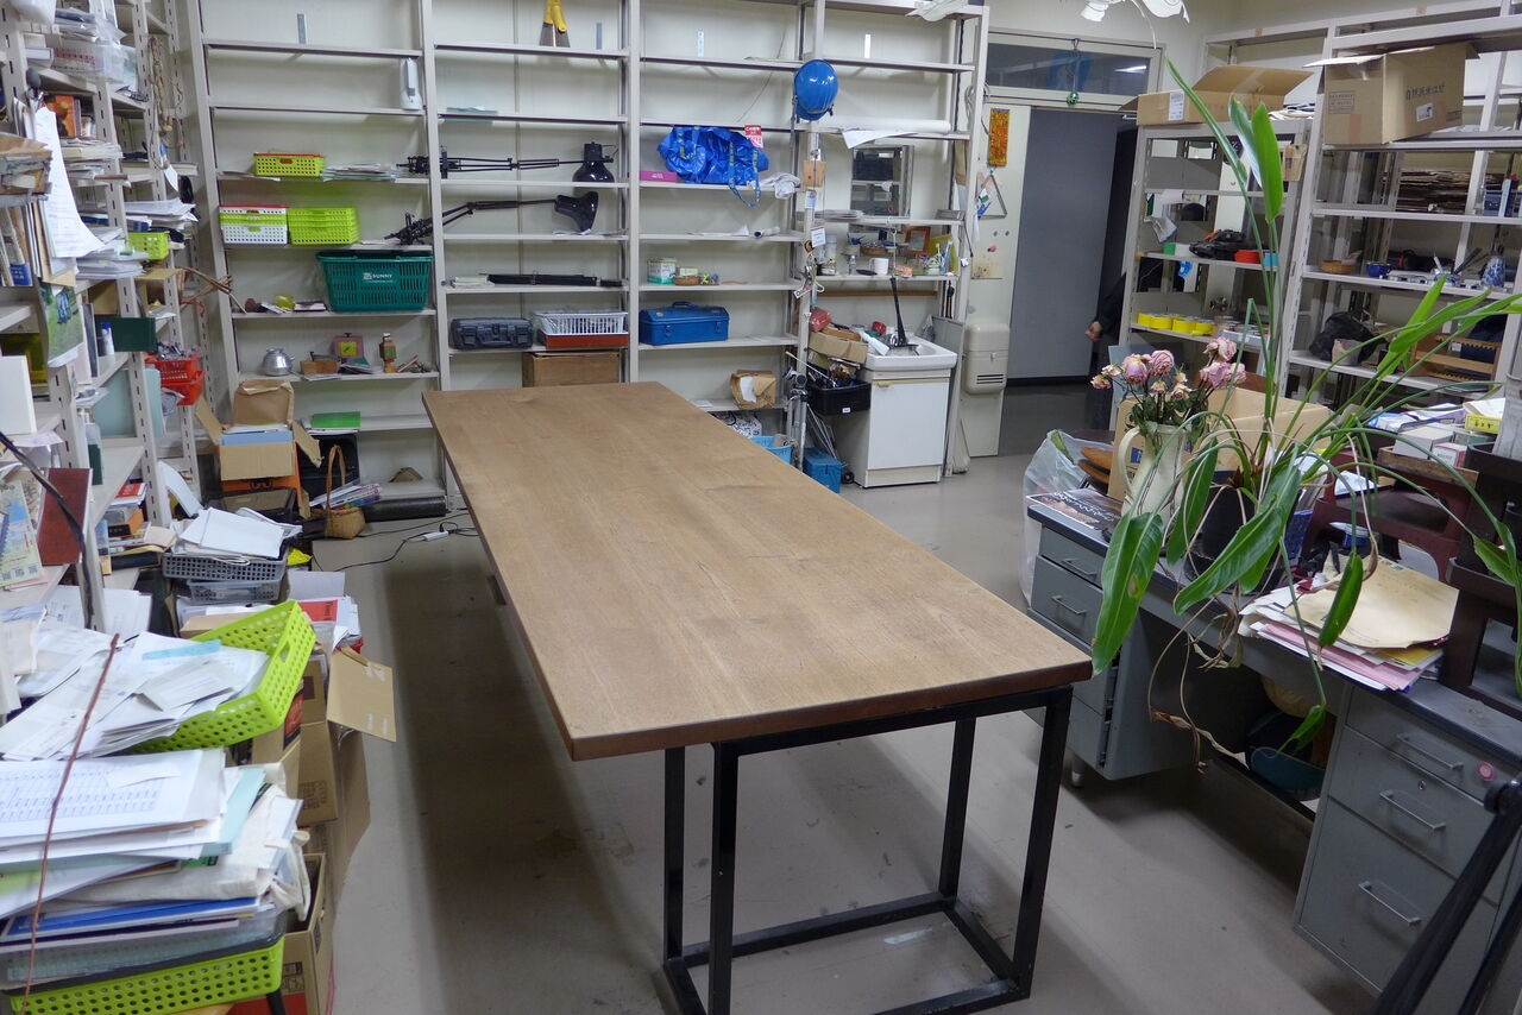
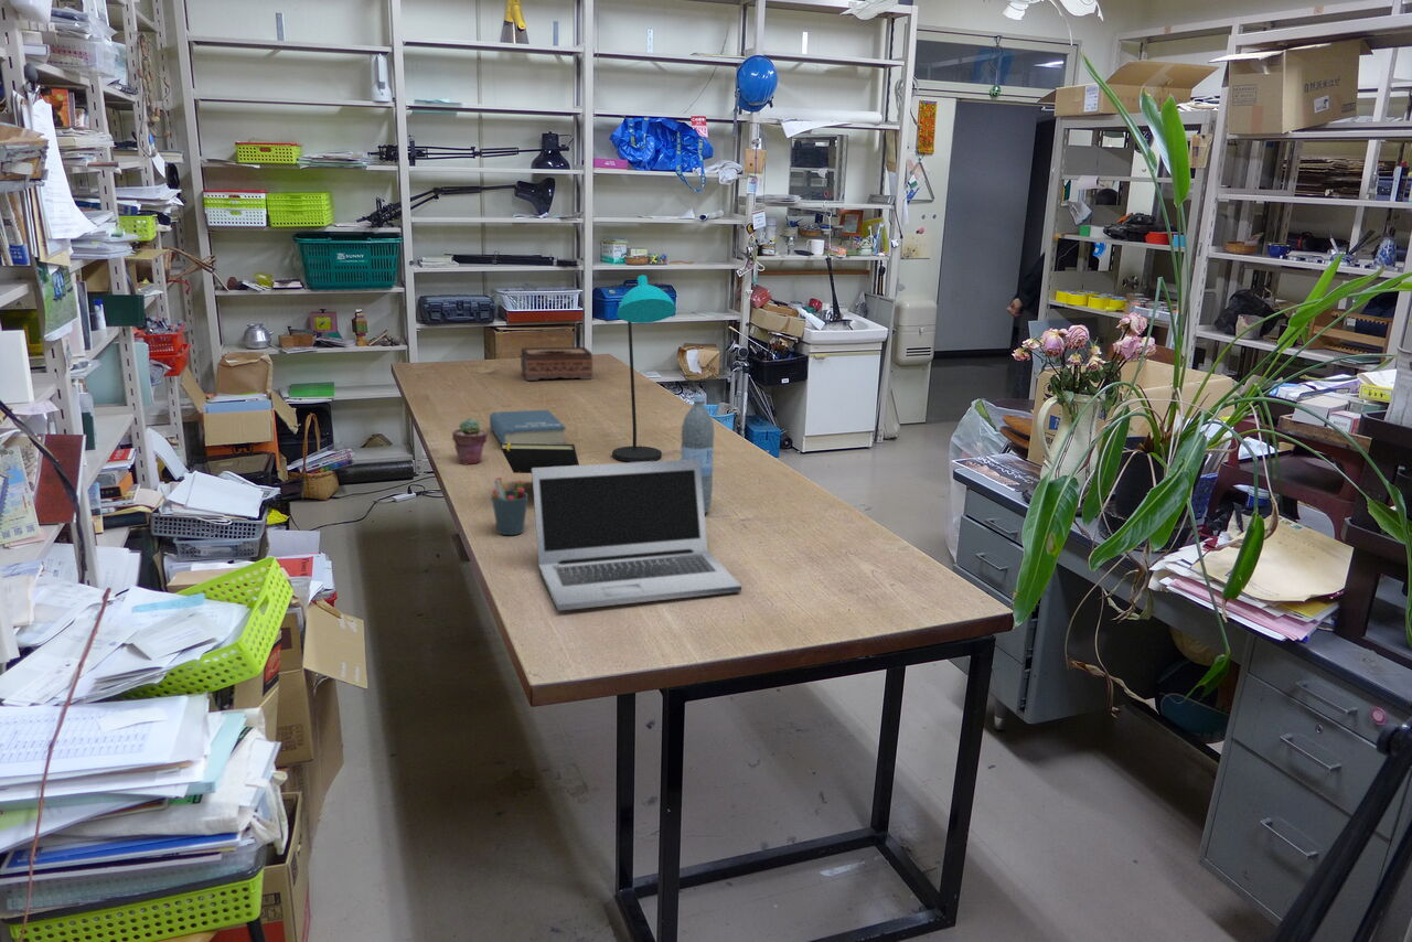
+ potted succulent (469, 440)
+ book (526, 428)
+ tissue box (556, 363)
+ water bottle (697, 454)
+ desk lamp (632, 367)
+ notepad (543, 464)
+ pen holder (509, 503)
+ laptop (634, 528)
